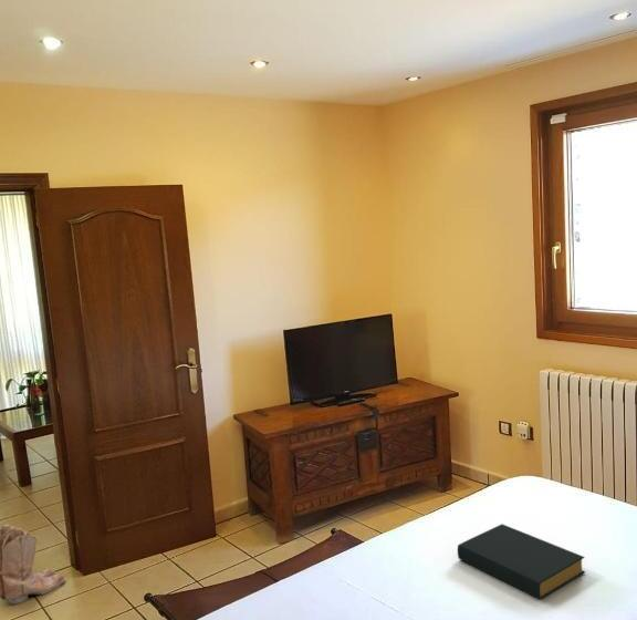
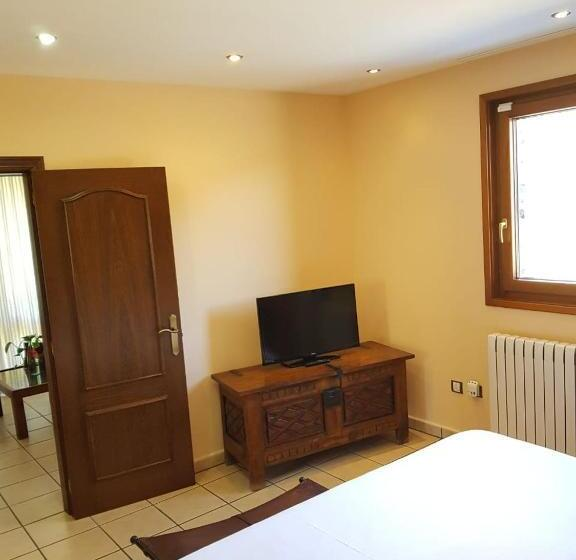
- hardback book (519, 558)
- boots (28, 556)
